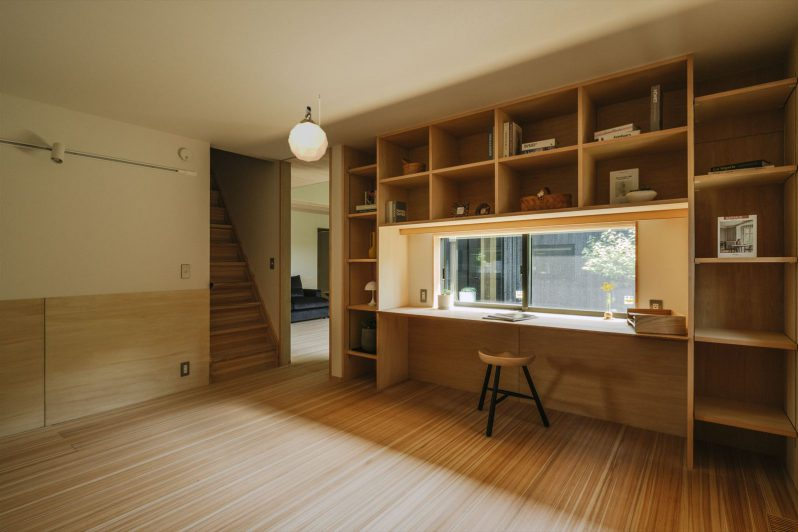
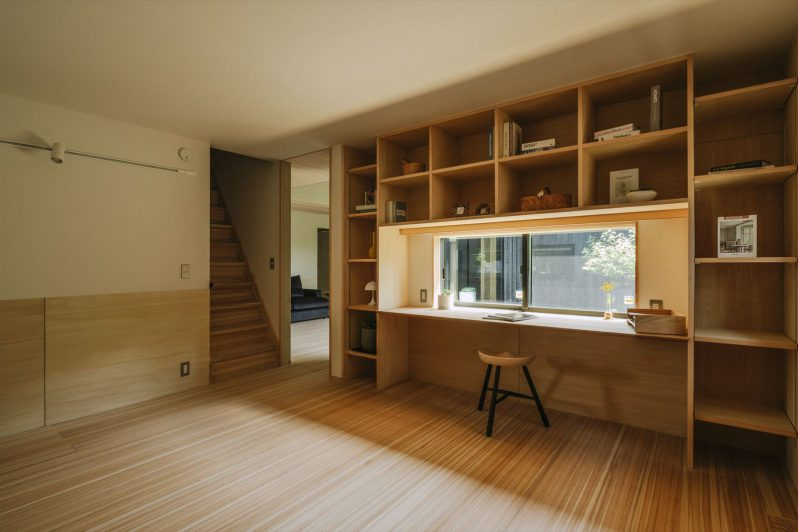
- pendant lamp (308, 127)
